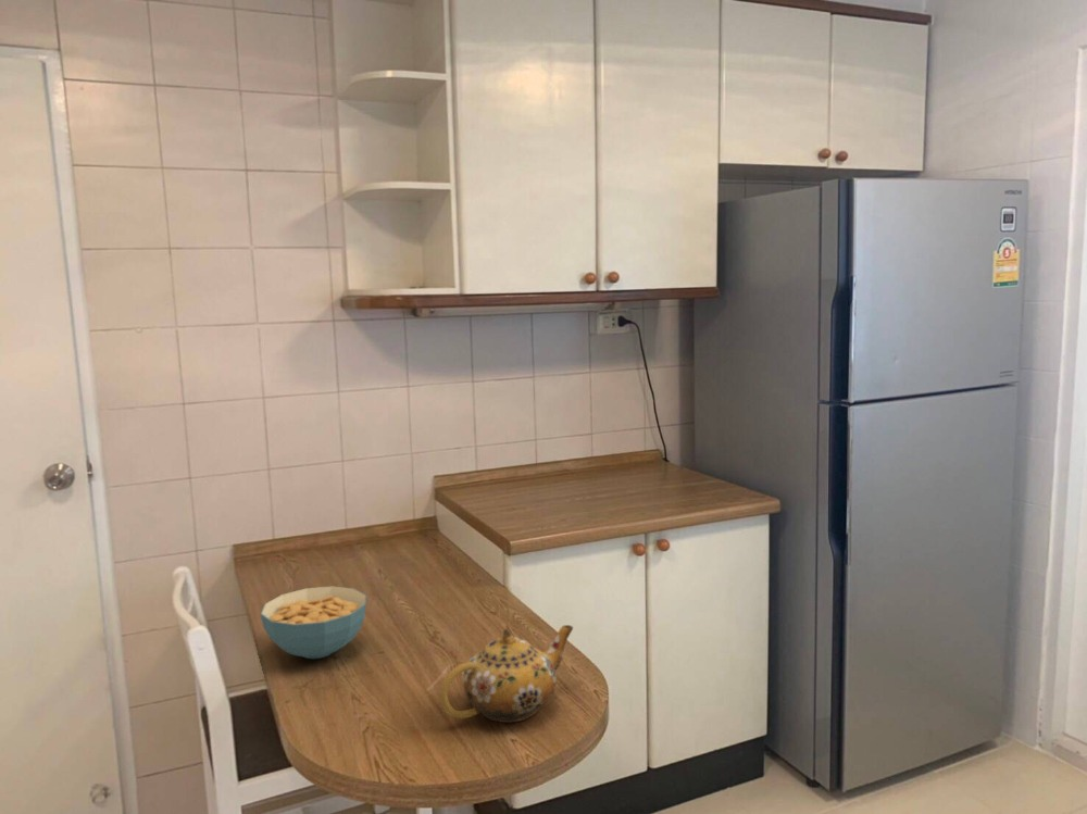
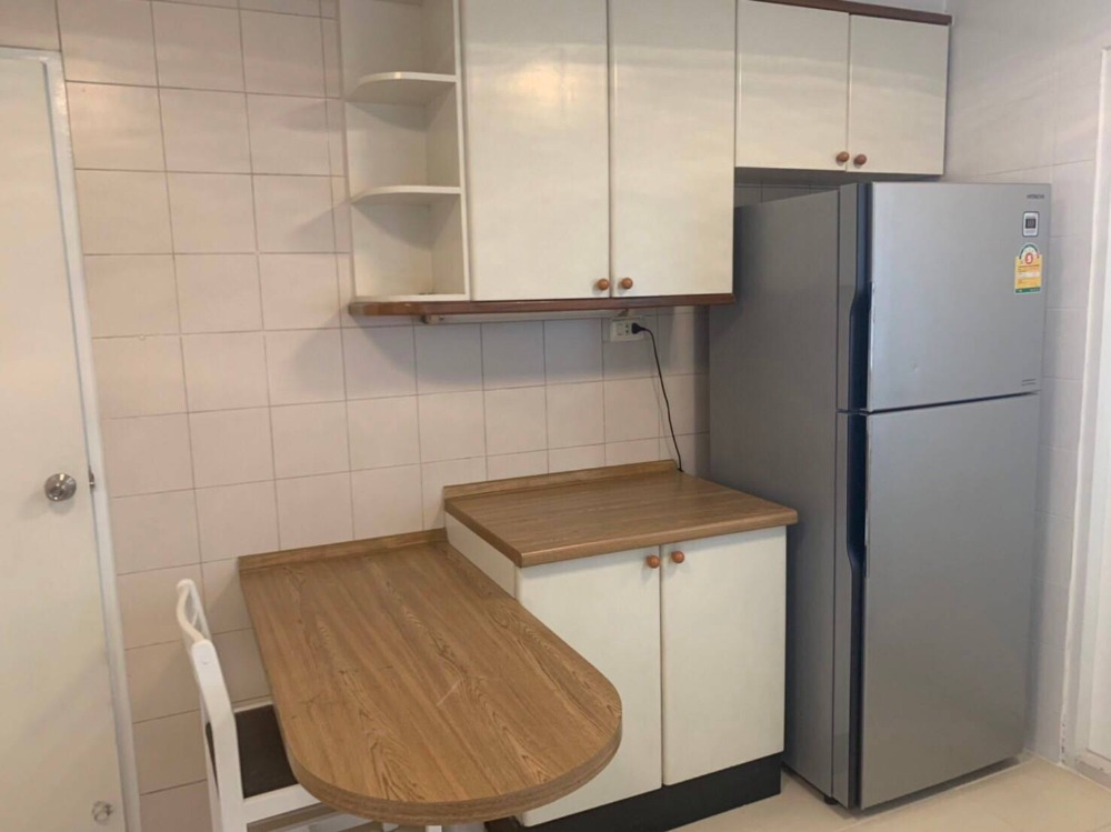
- teapot (510, 668)
- cereal bowl (316, 628)
